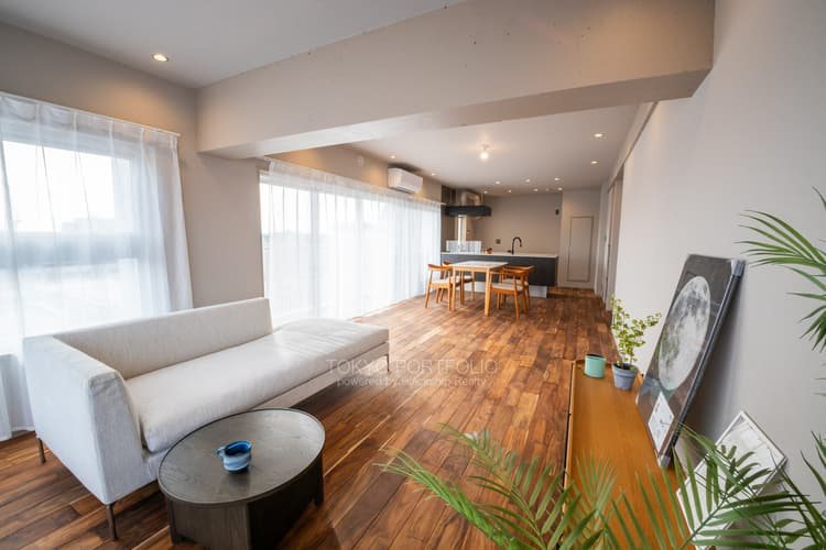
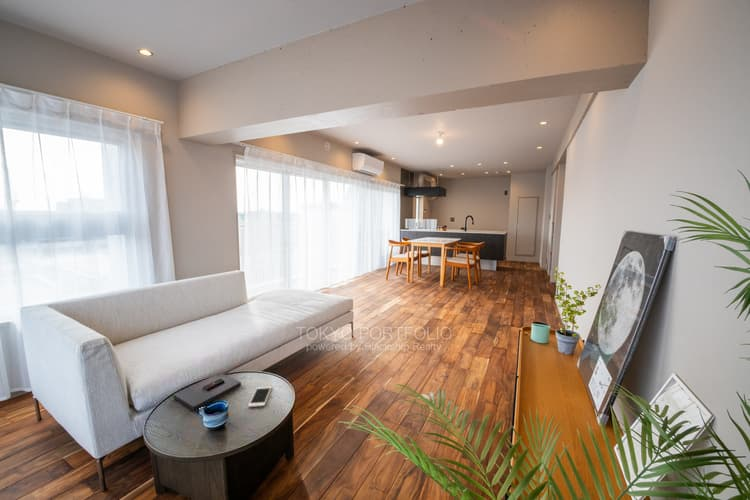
+ book (208, 388)
+ cell phone (260, 396)
